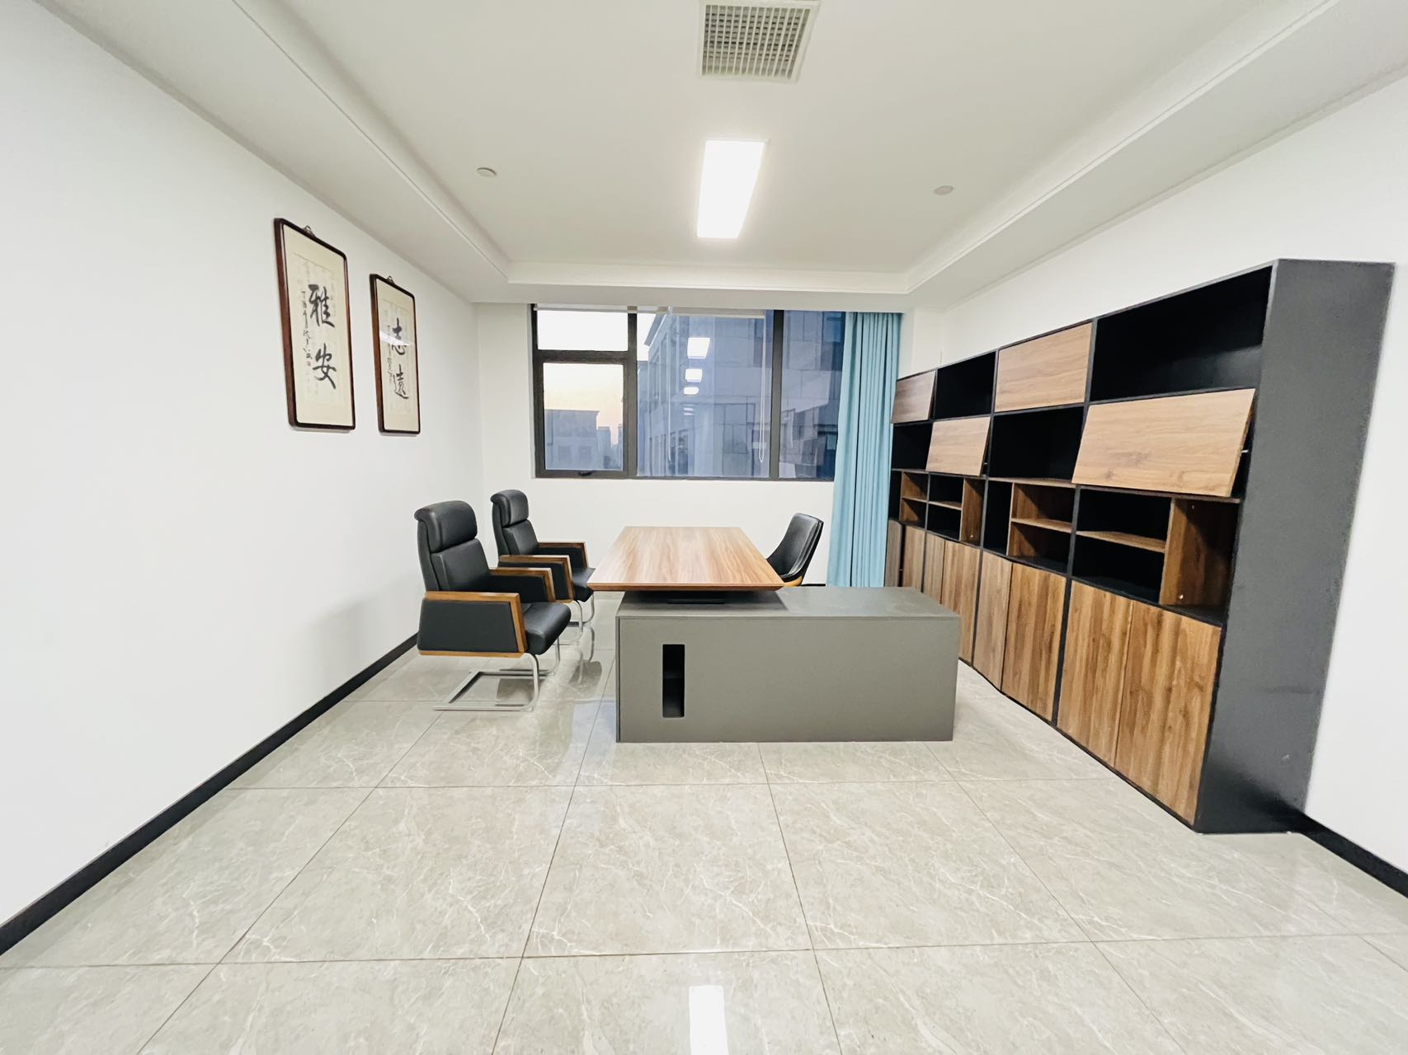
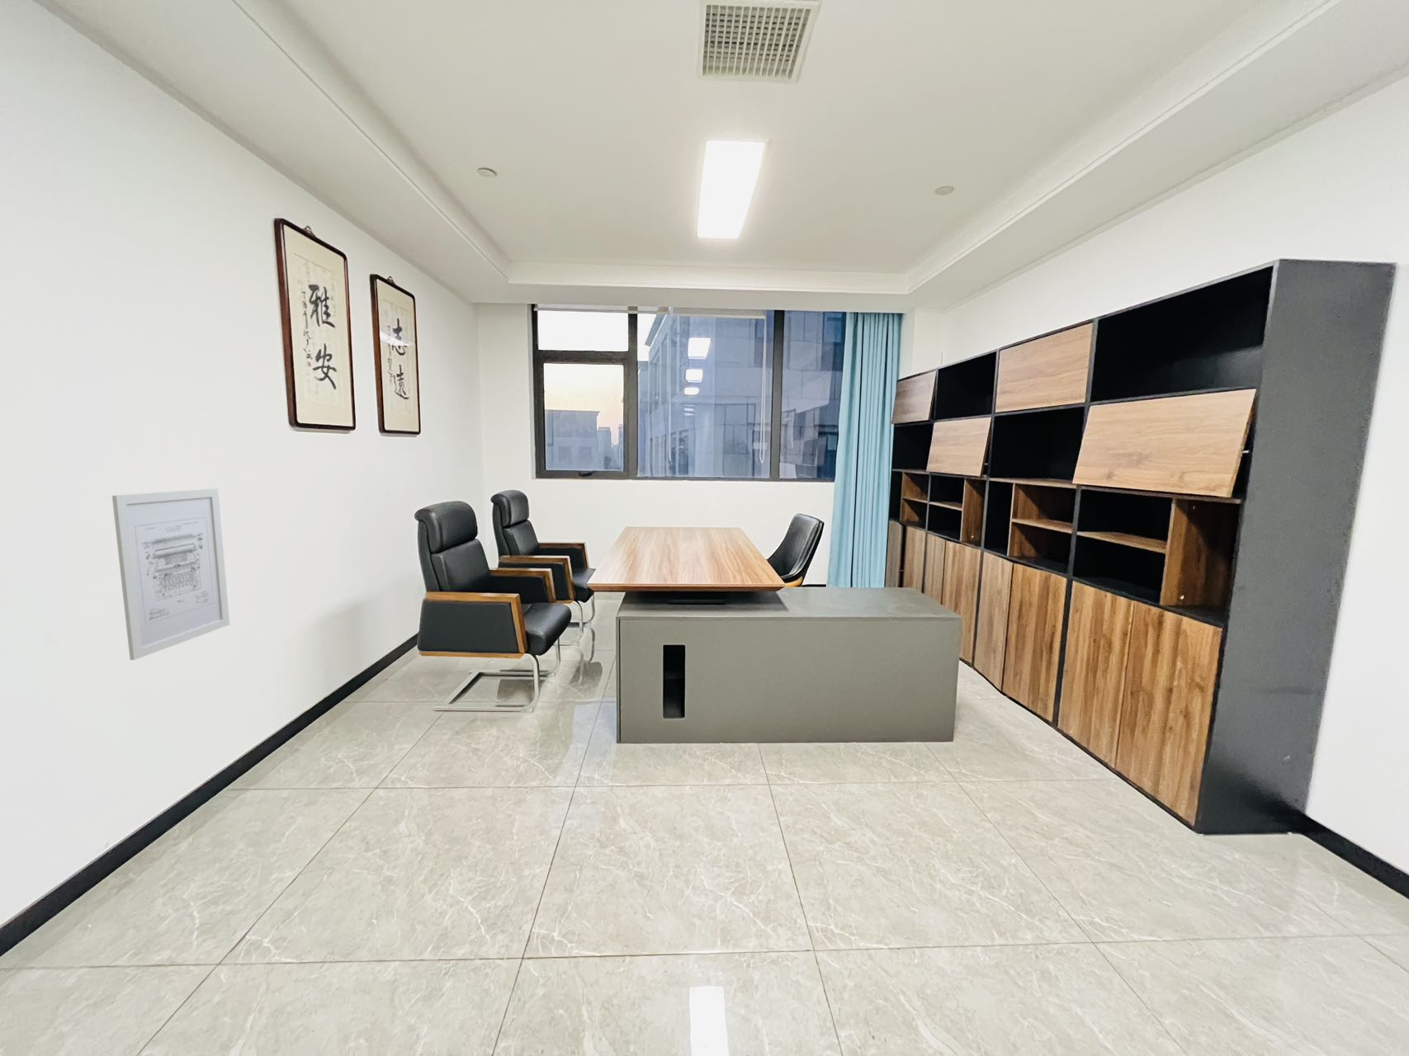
+ wall art (178, 567)
